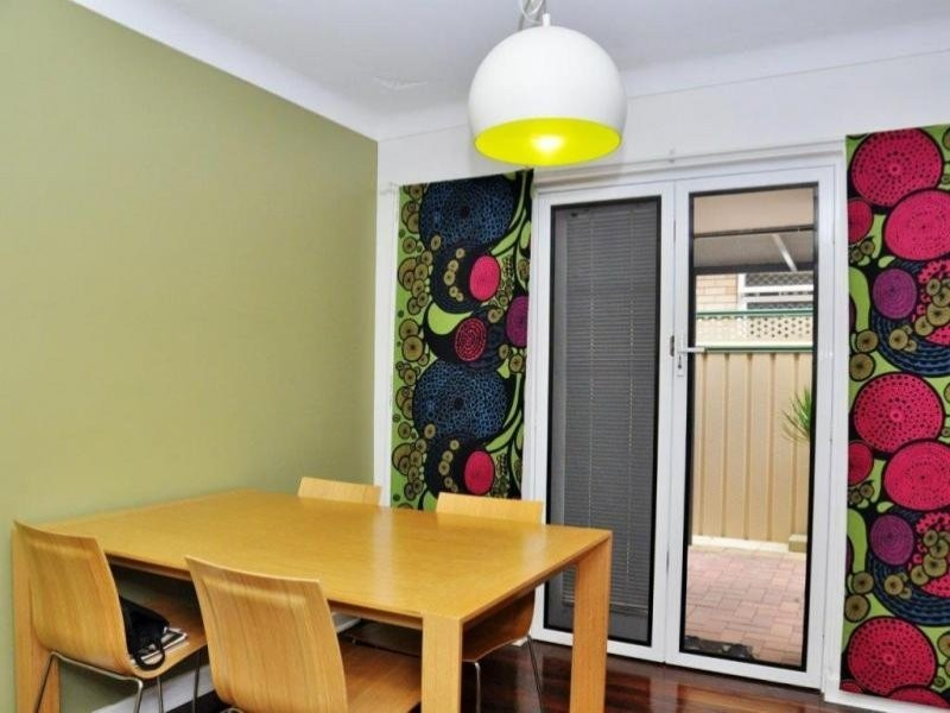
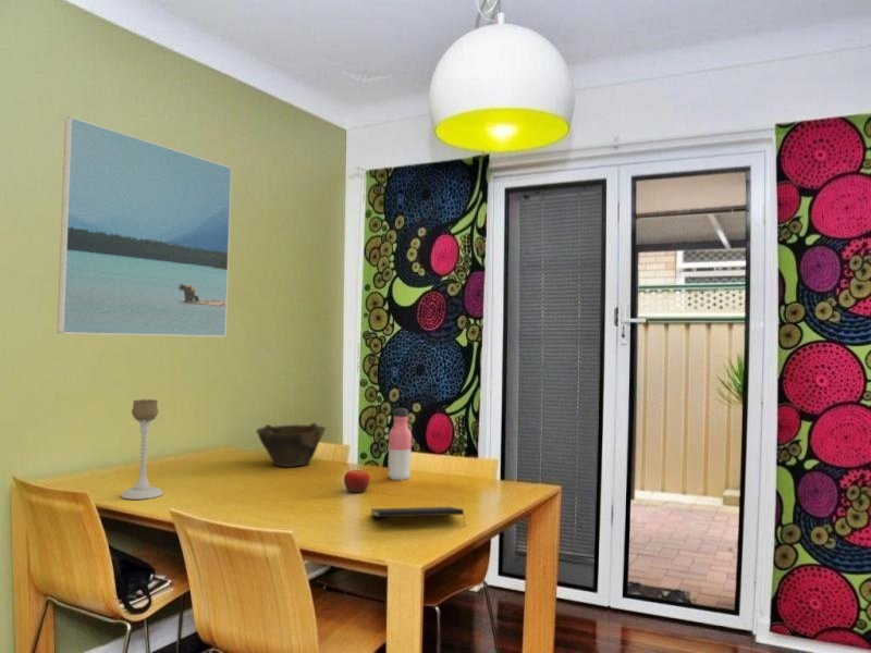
+ notepad (415, 512)
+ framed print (155, 239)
+ bowl (291, 444)
+ candle holder (144, 447)
+ fruit (356, 479)
+ water bottle (400, 443)
